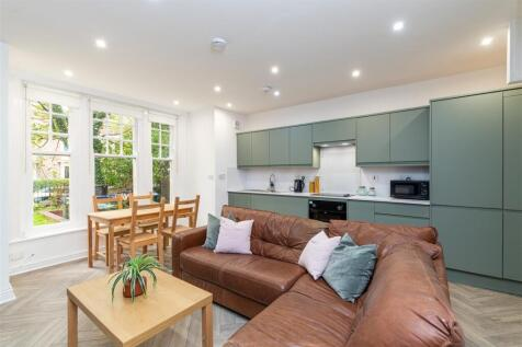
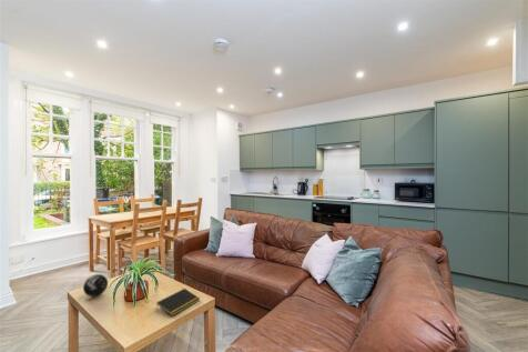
+ decorative orb (95, 284)
+ notepad (179, 301)
